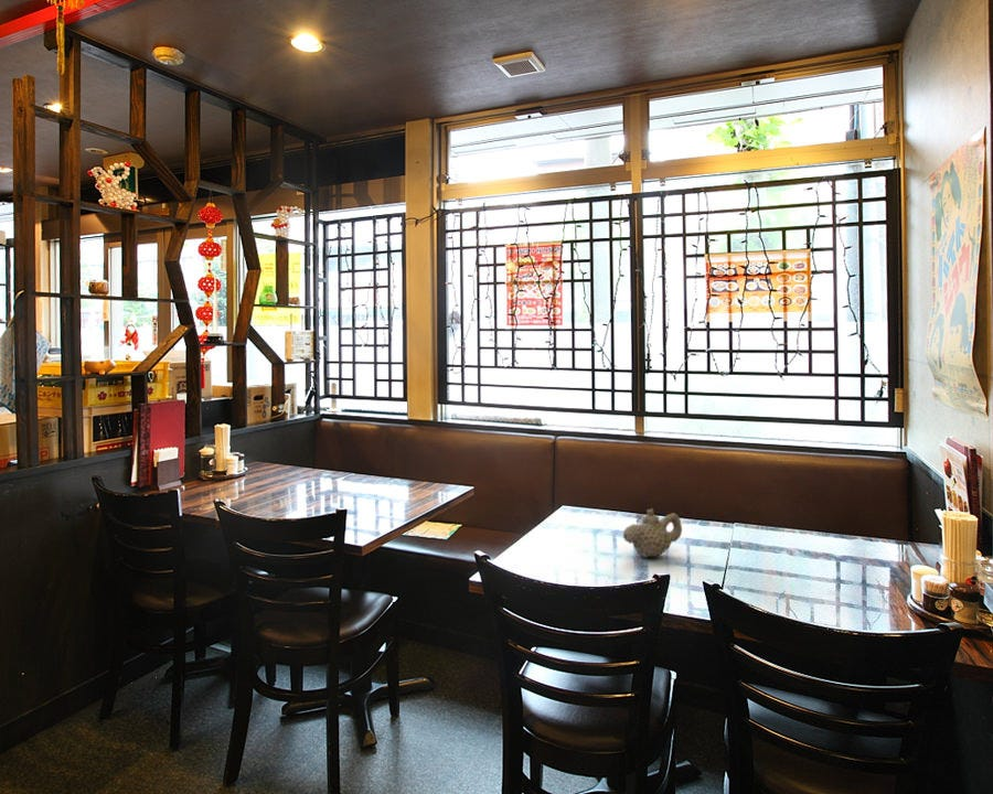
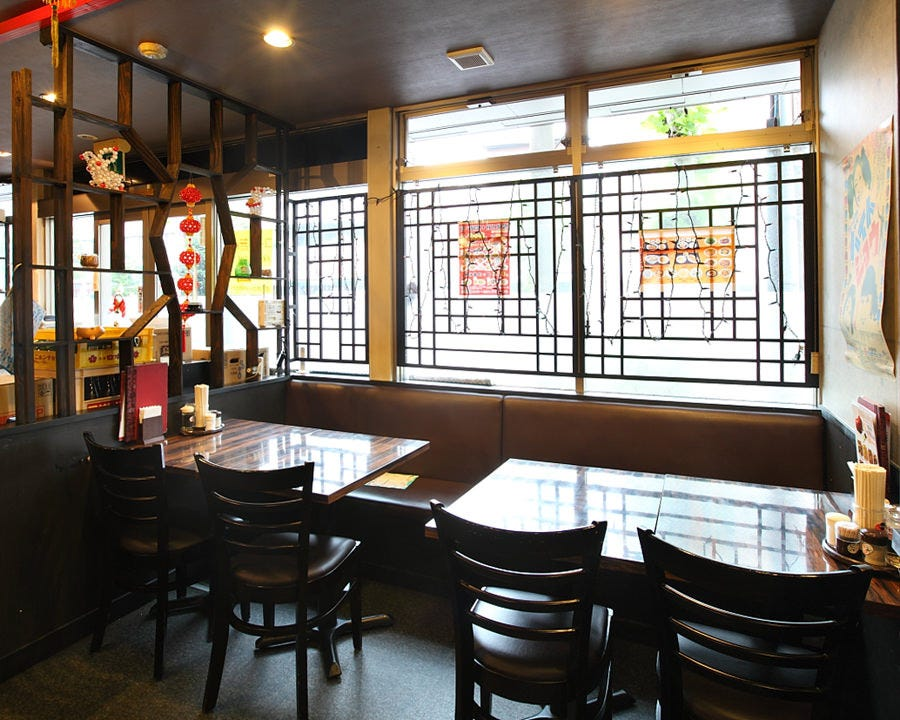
- teapot (652, 532)
